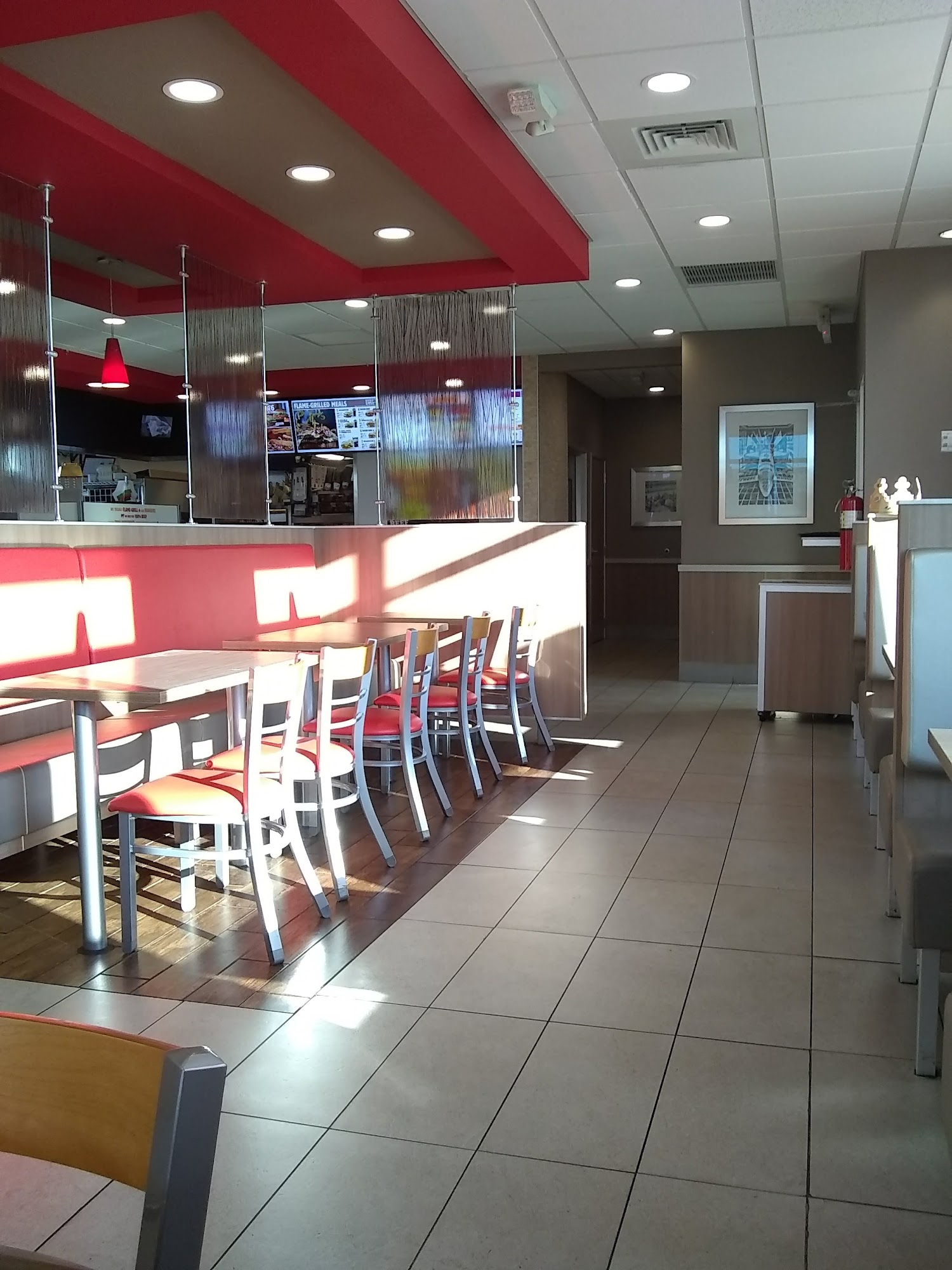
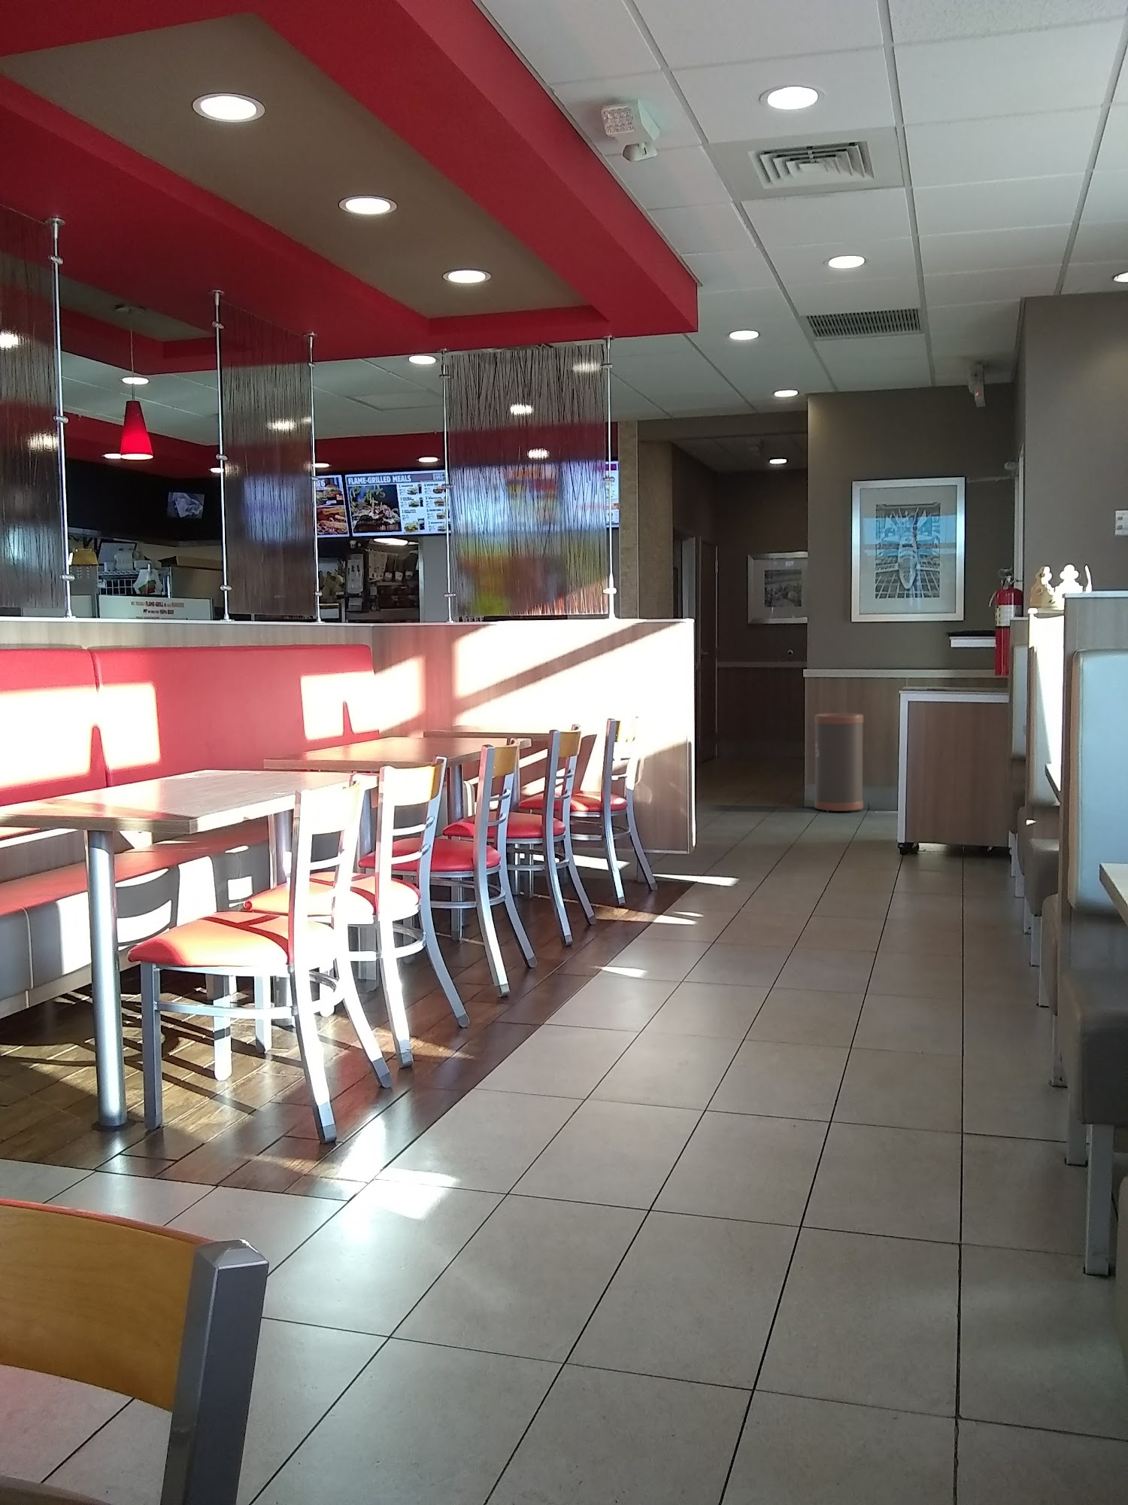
+ trash can (839, 762)
